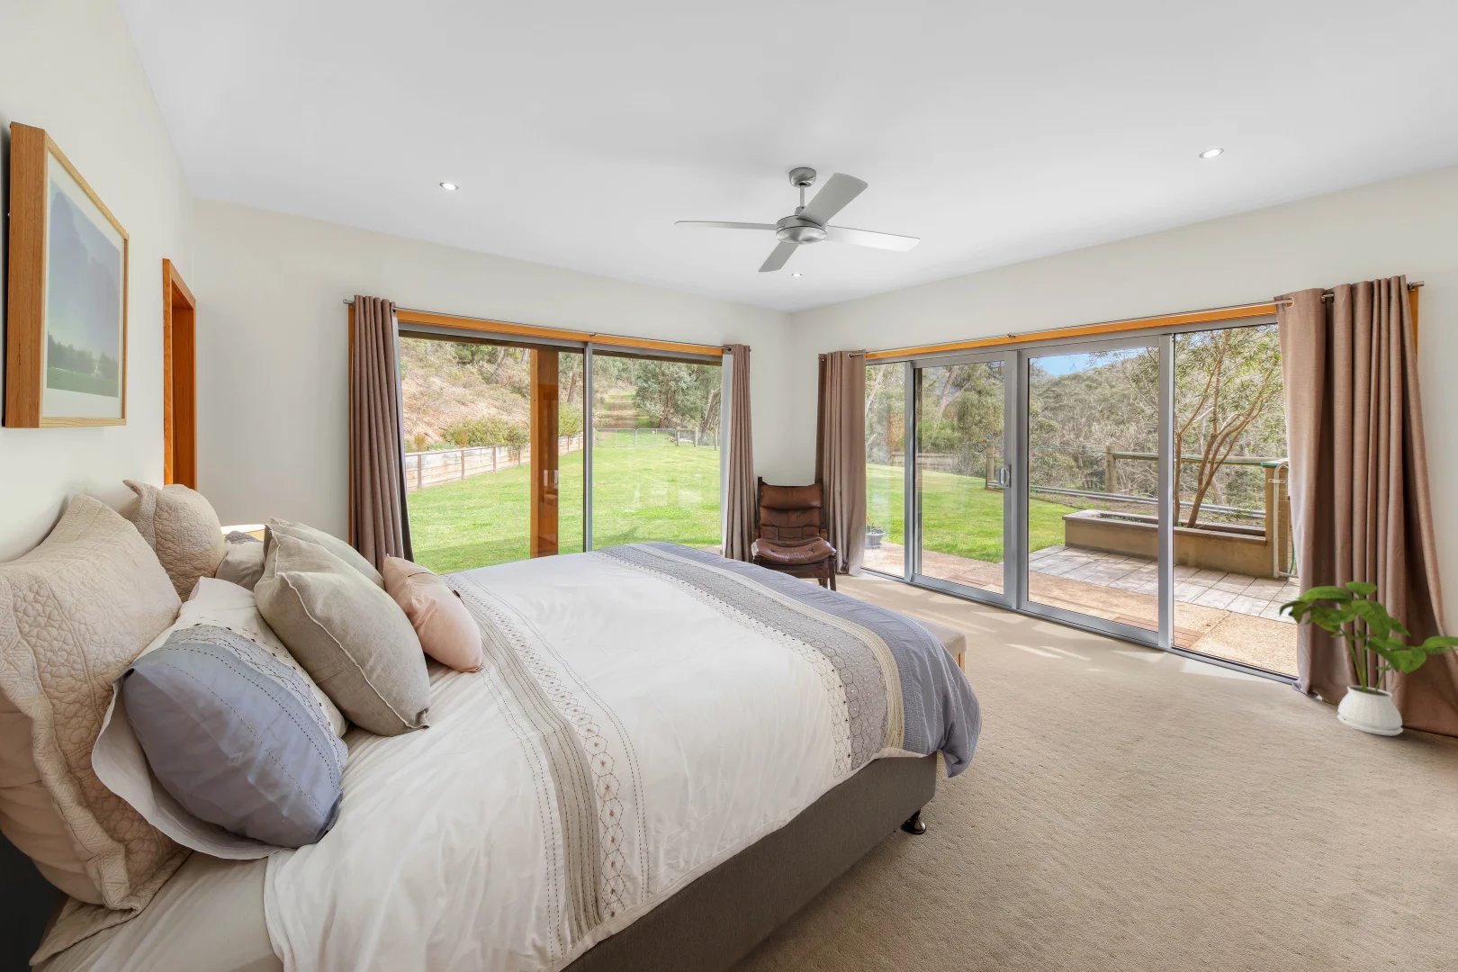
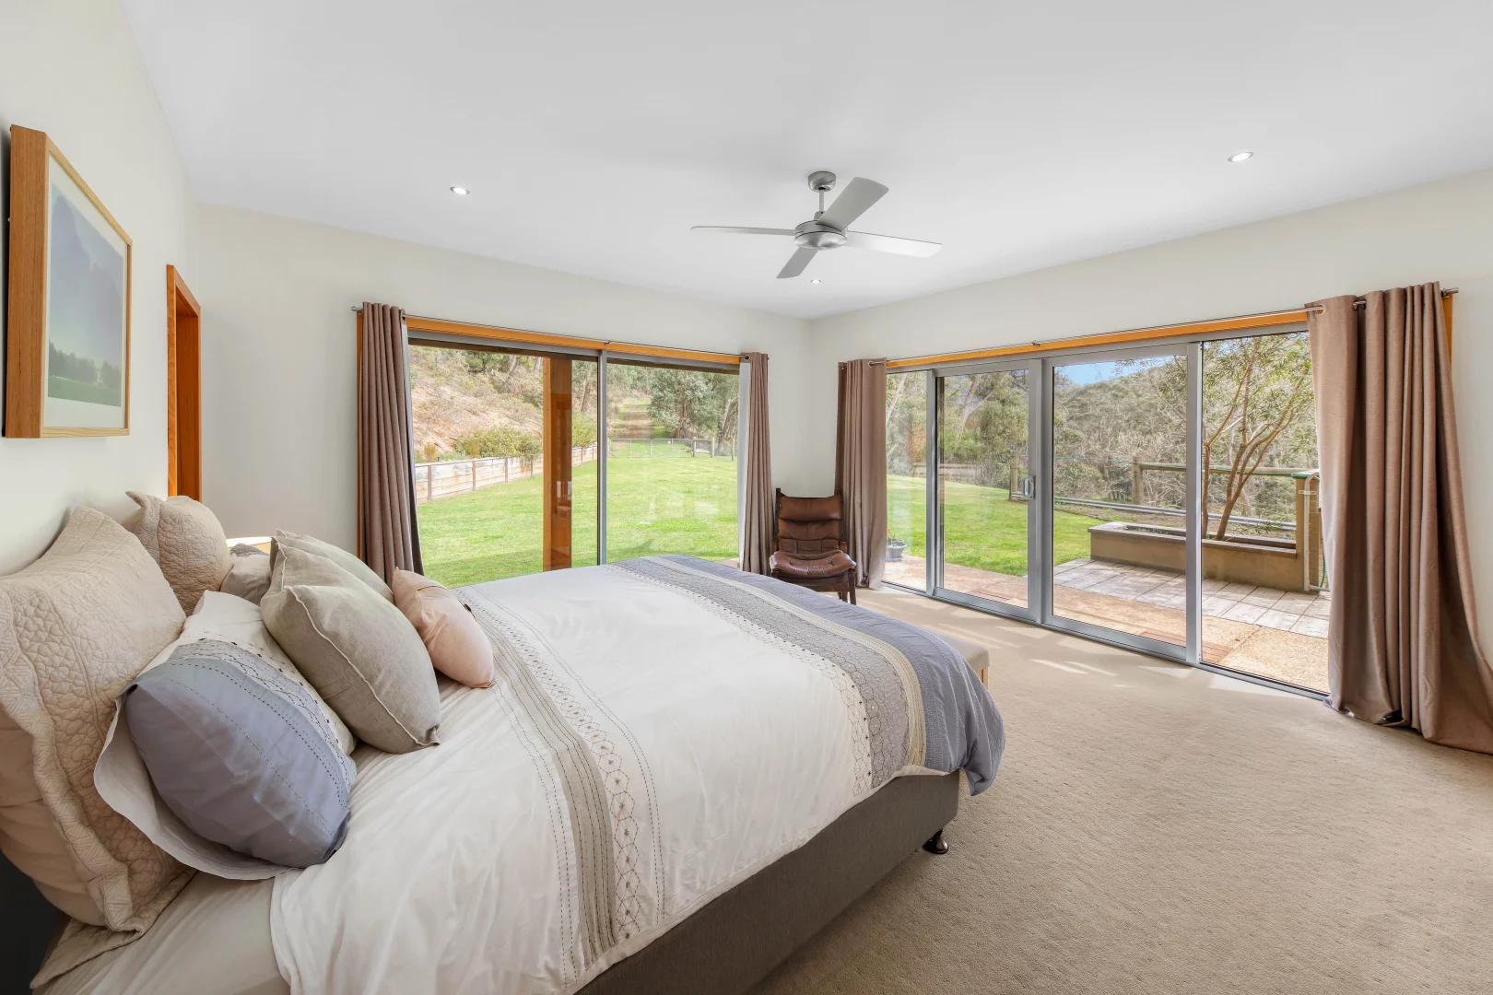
- house plant (1376, 652)
